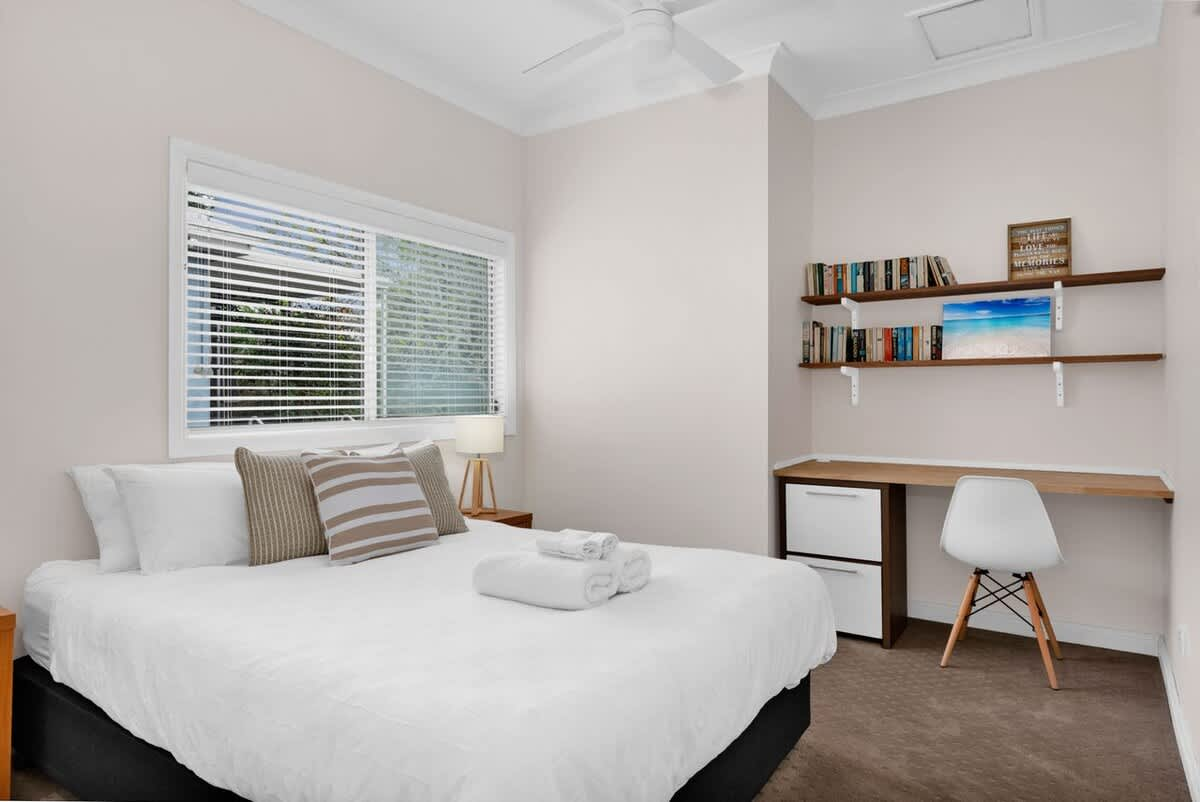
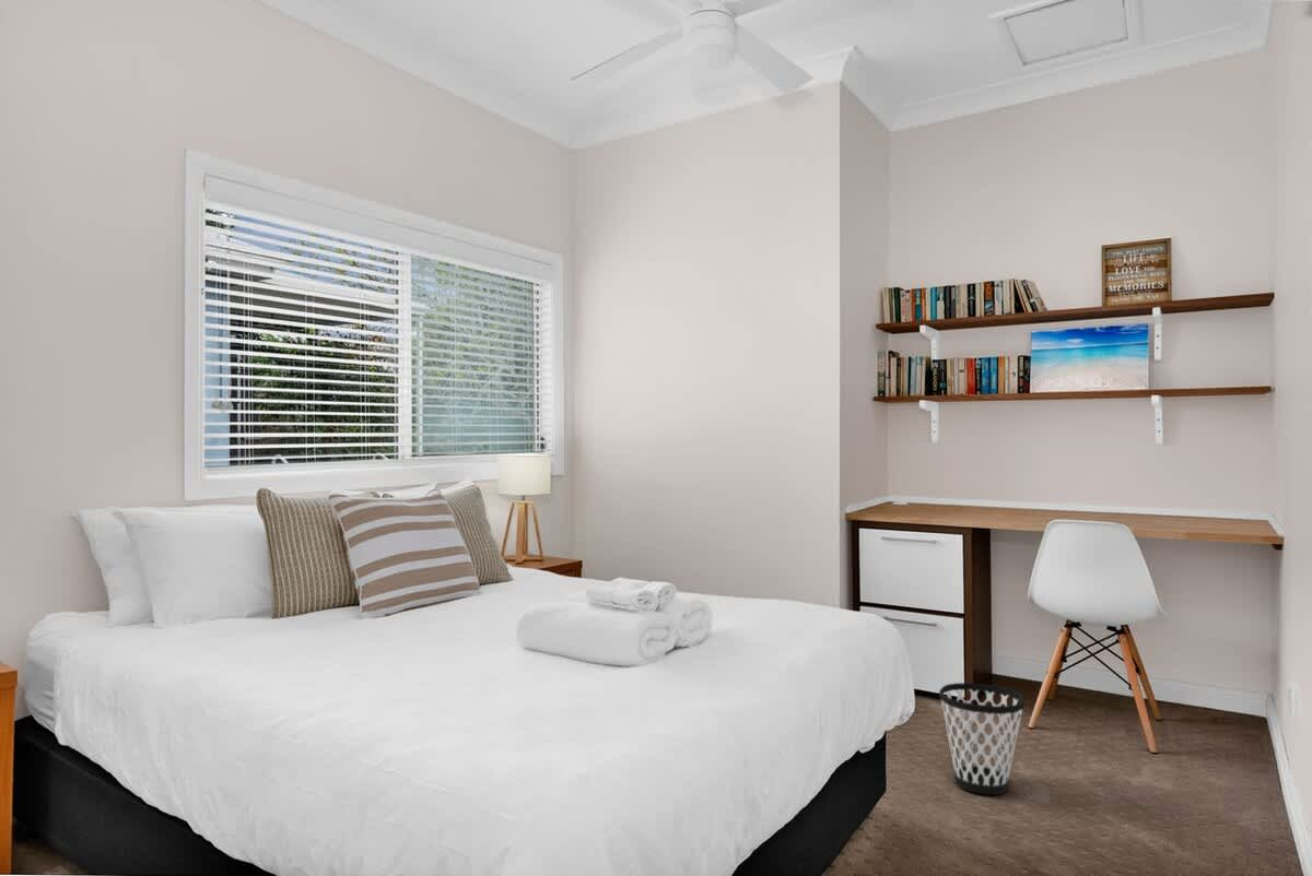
+ wastebasket (977, 739)
